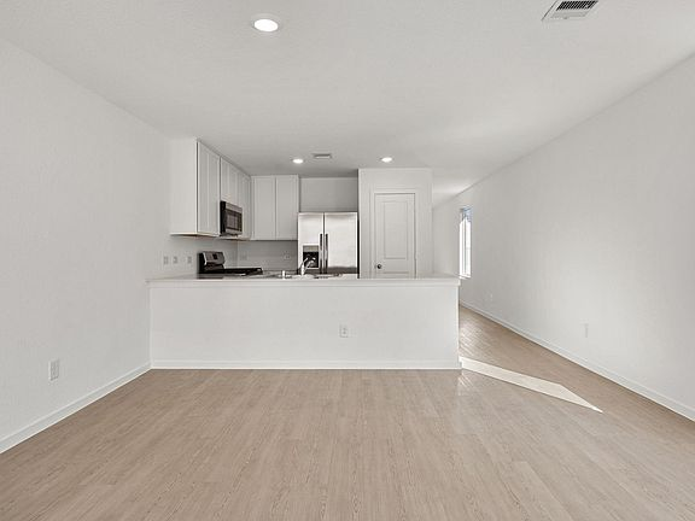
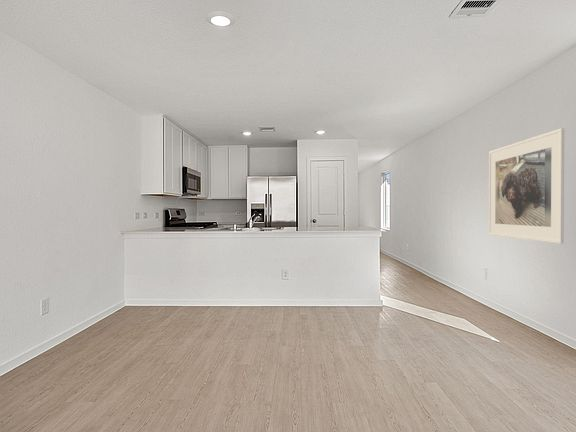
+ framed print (520, 190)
